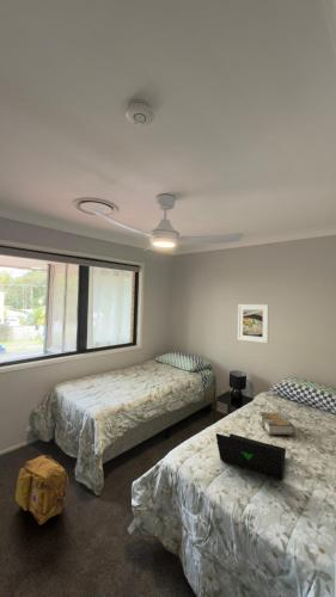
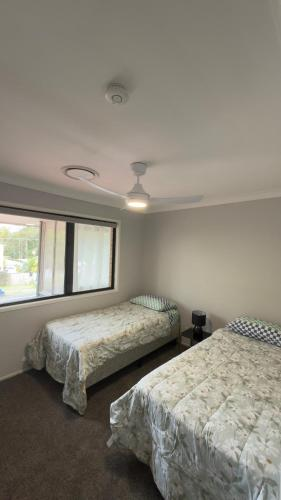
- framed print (252, 322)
- laptop (251, 447)
- backpack (45, 487)
- book (275, 421)
